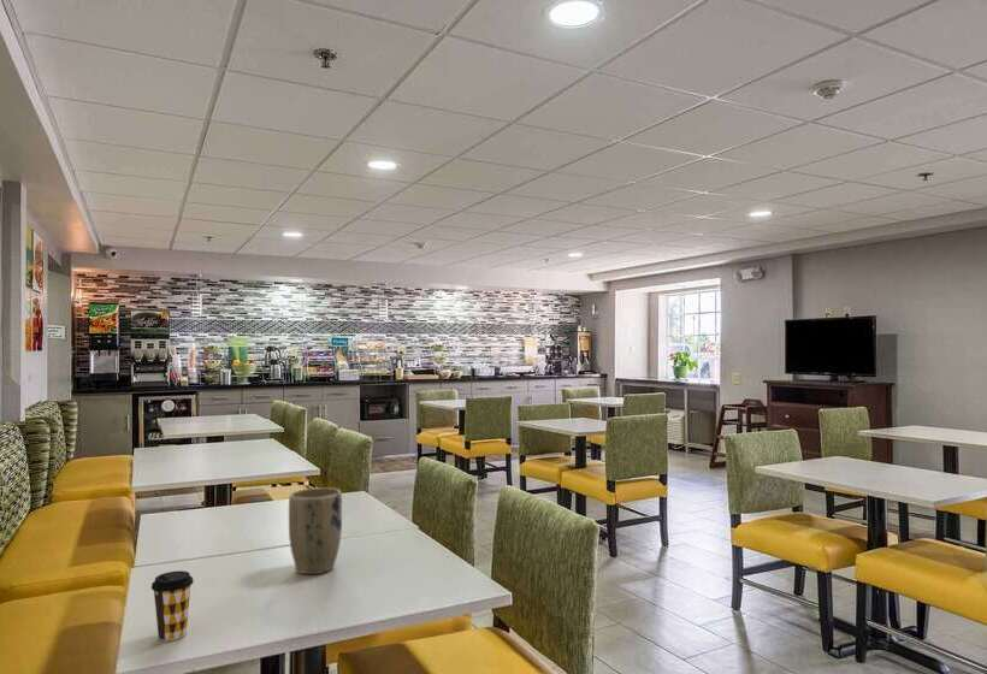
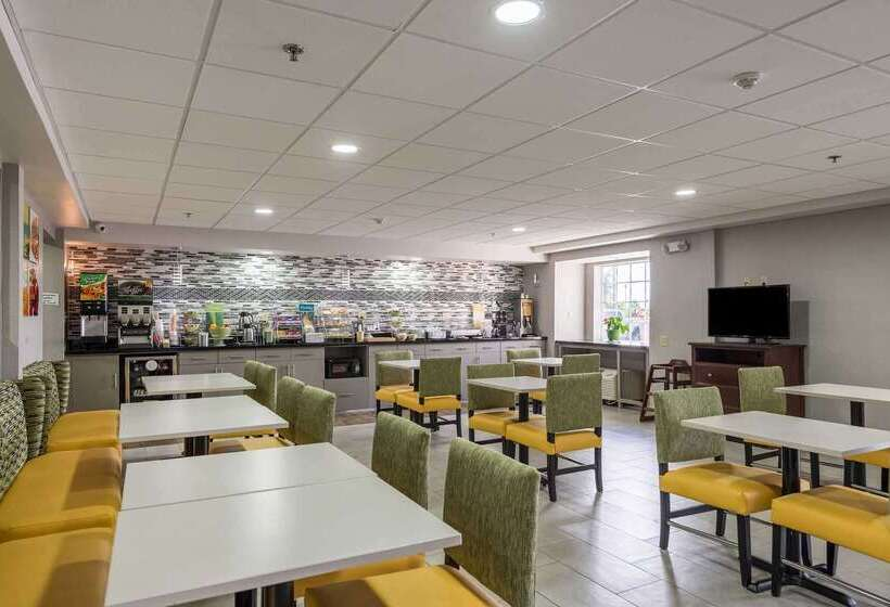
- coffee cup (172, 605)
- plant pot (315, 530)
